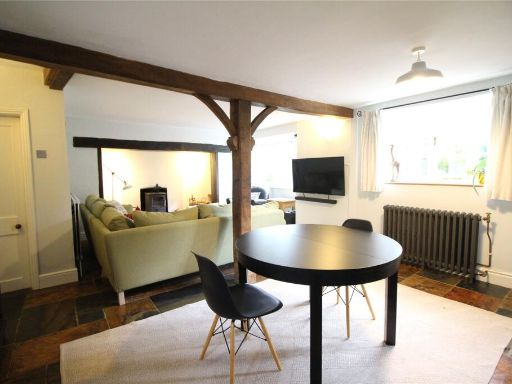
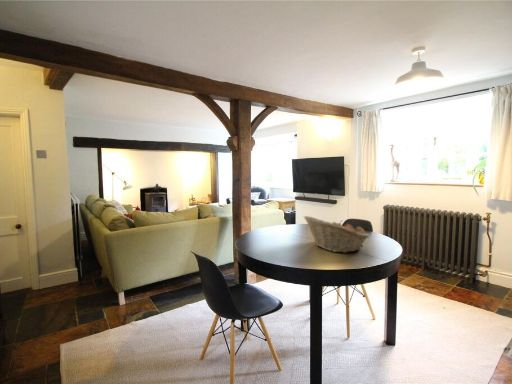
+ fruit basket (334, 231)
